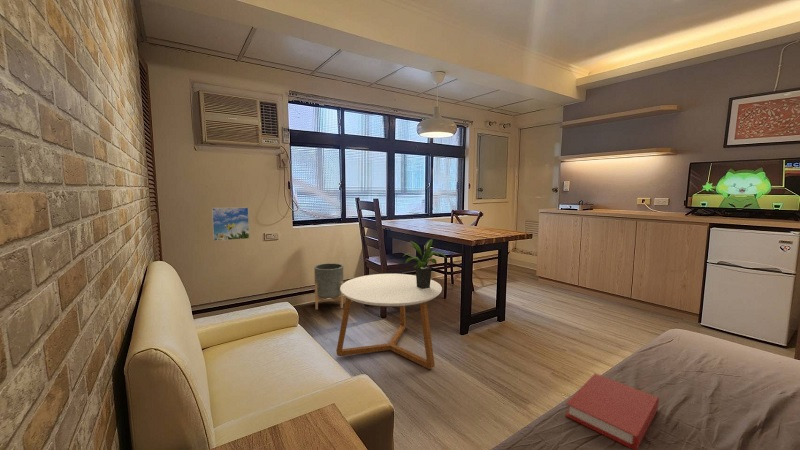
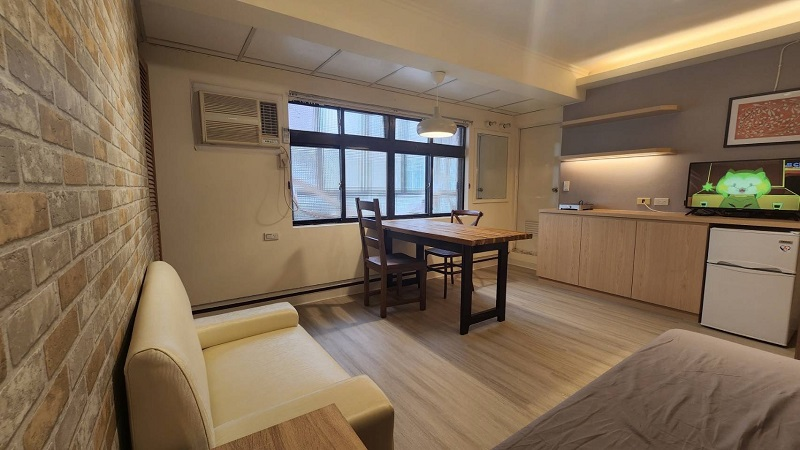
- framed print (231, 223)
- potted plant (423, 264)
- planter (329, 285)
- book (612, 406)
- coffee table (400, 317)
